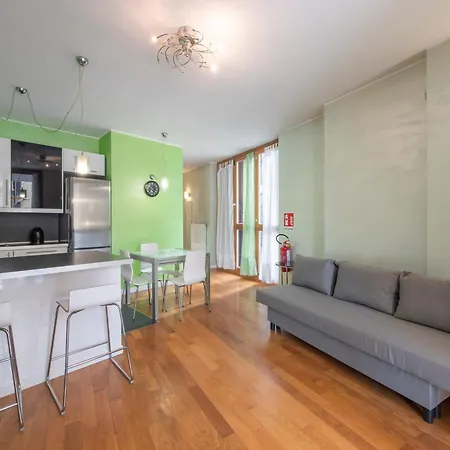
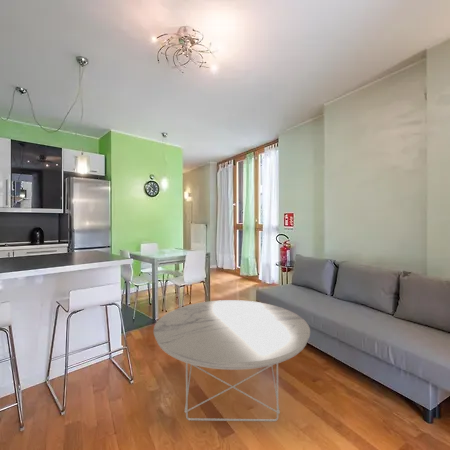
+ coffee table (231, 354)
